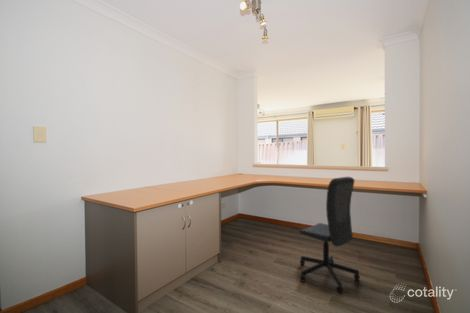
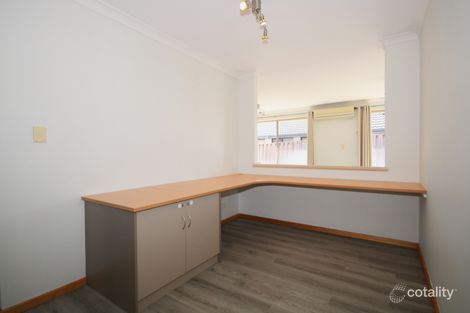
- office chair (323, 225)
